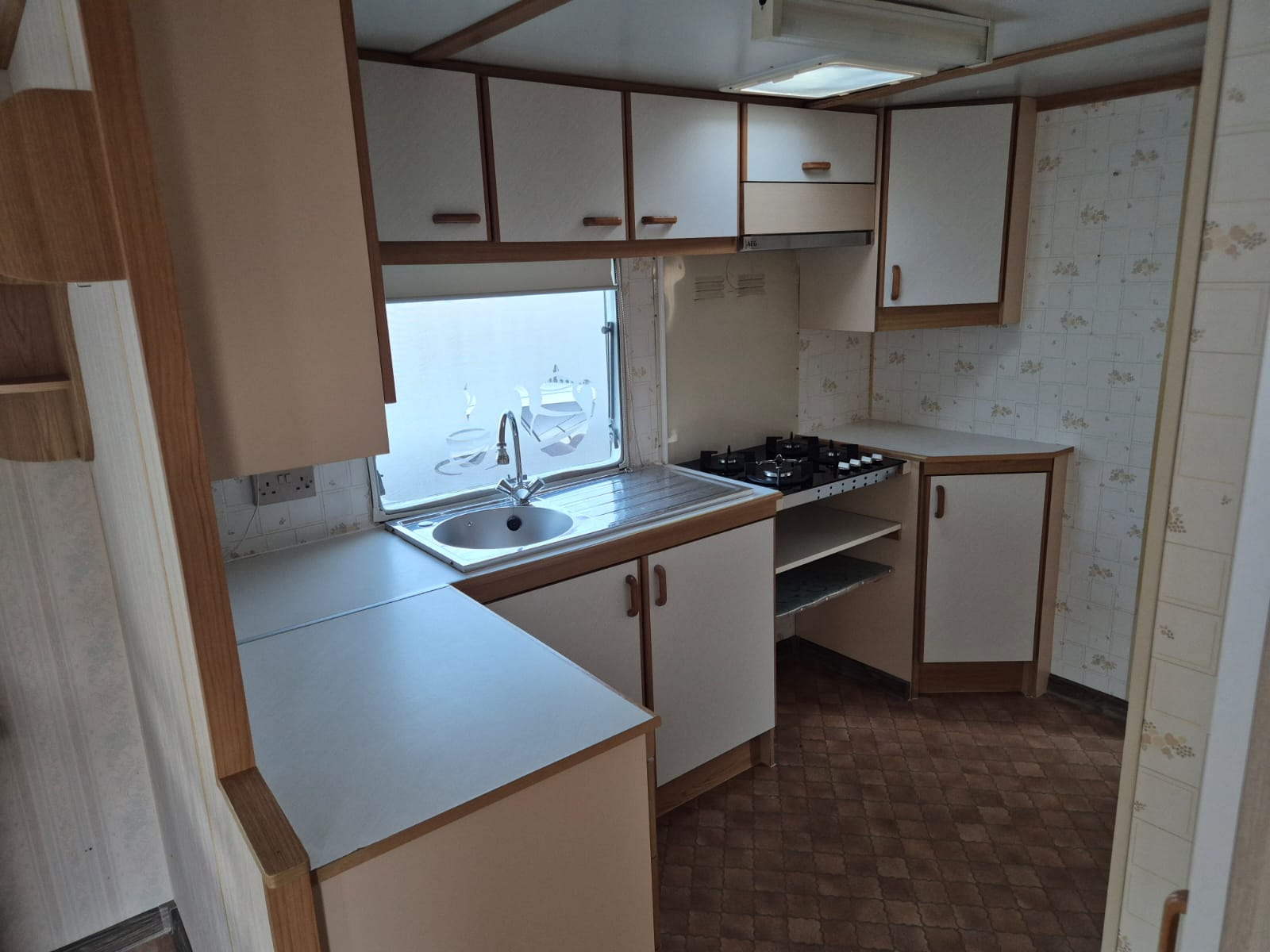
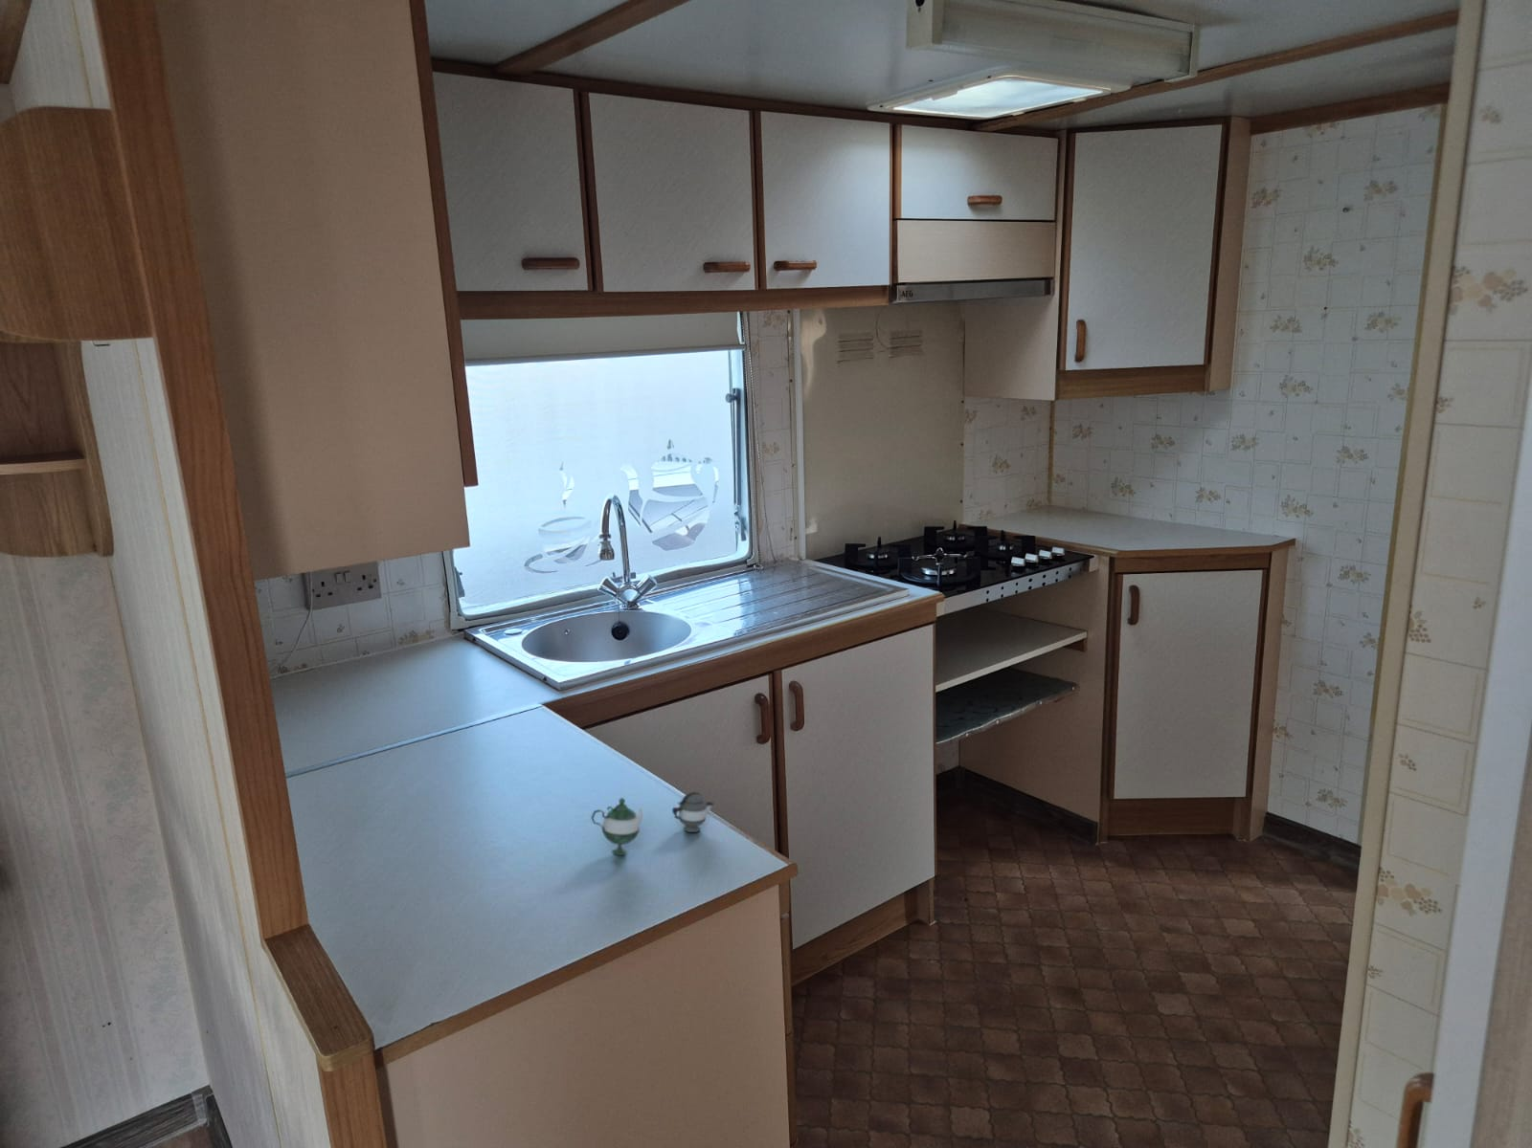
+ teapot (642, 815)
